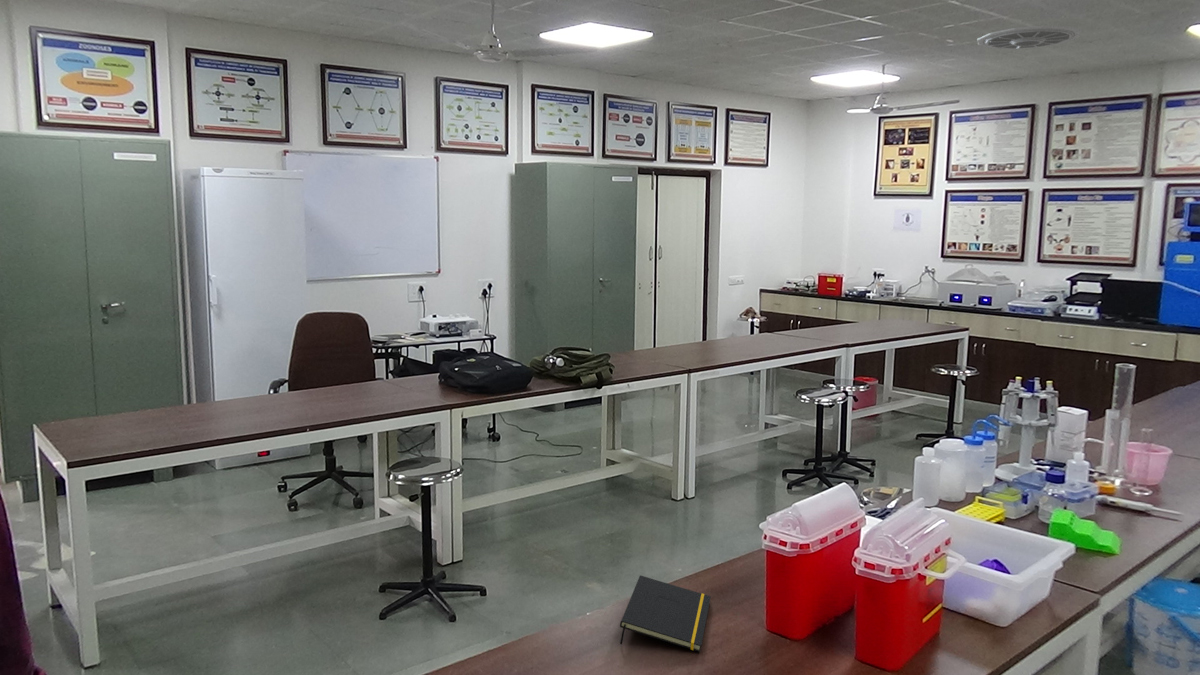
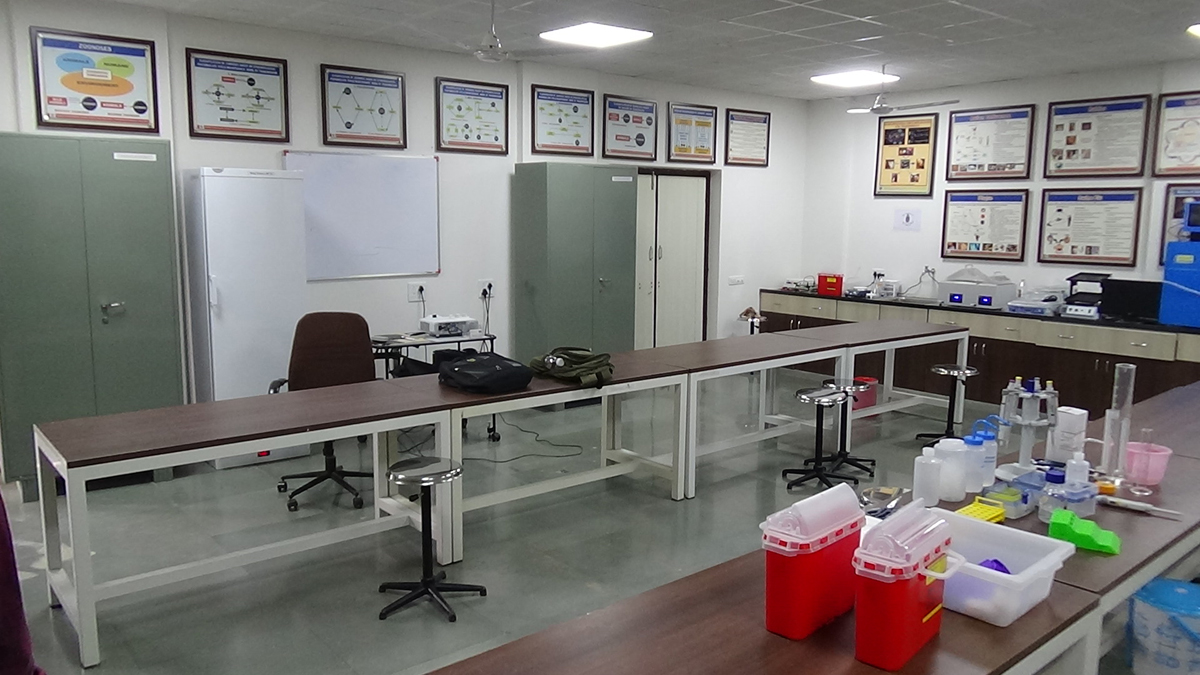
- ceiling vent (1027, 40)
- notepad (667, 610)
